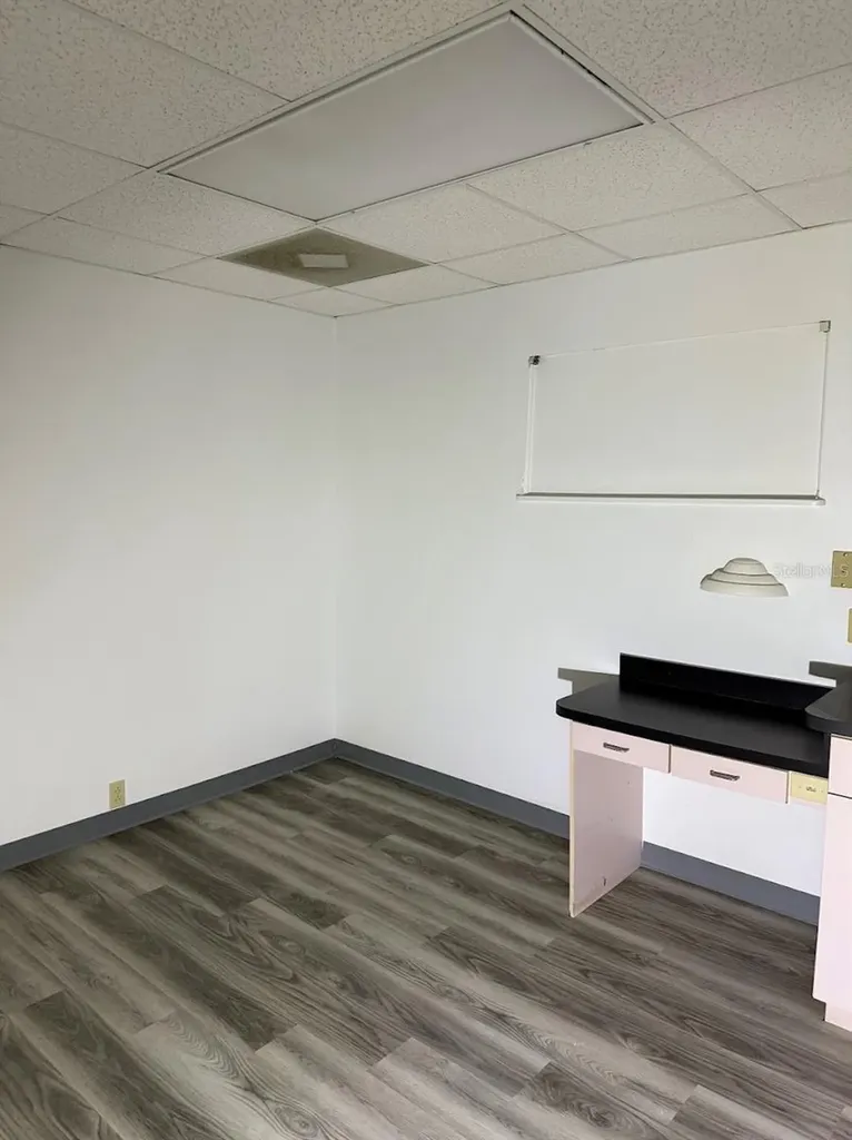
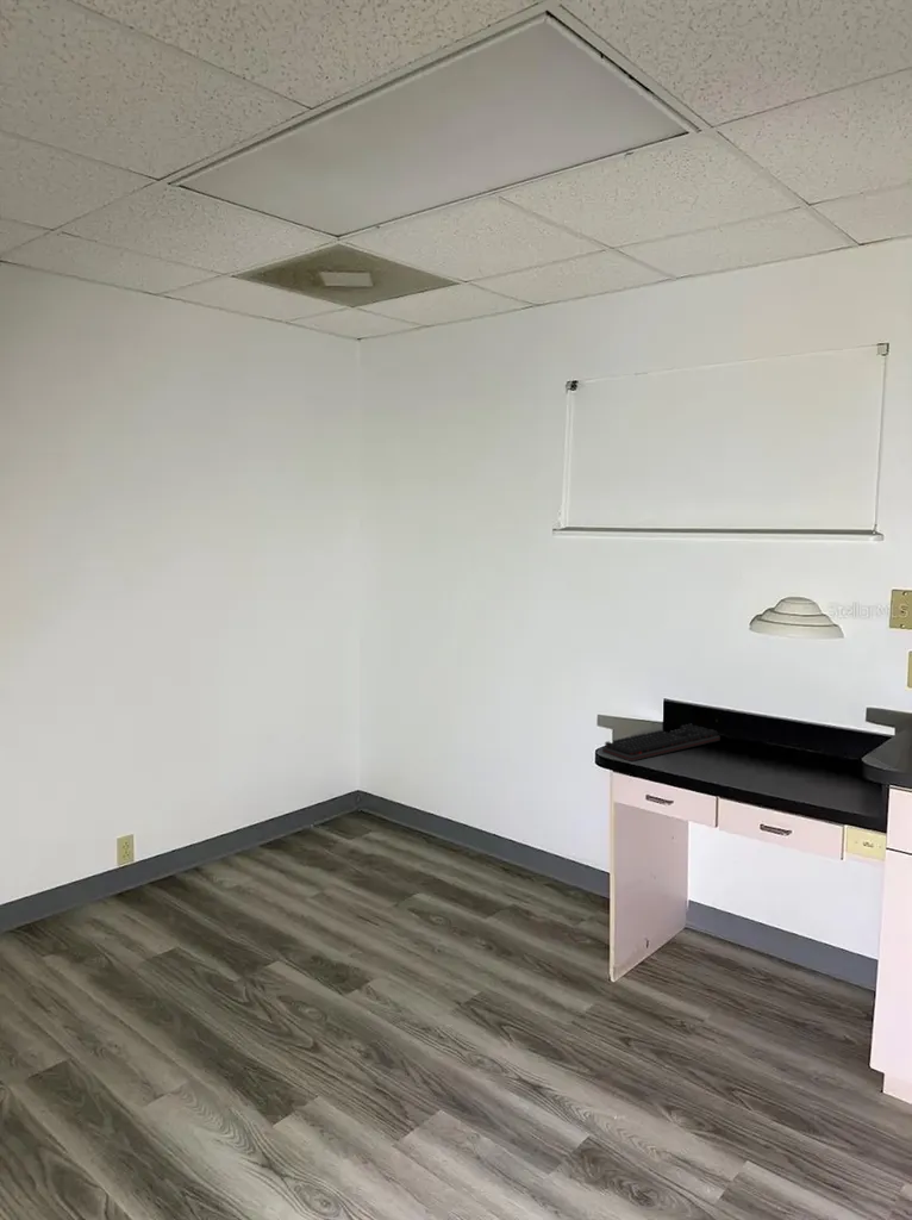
+ keyboard (662, 741)
